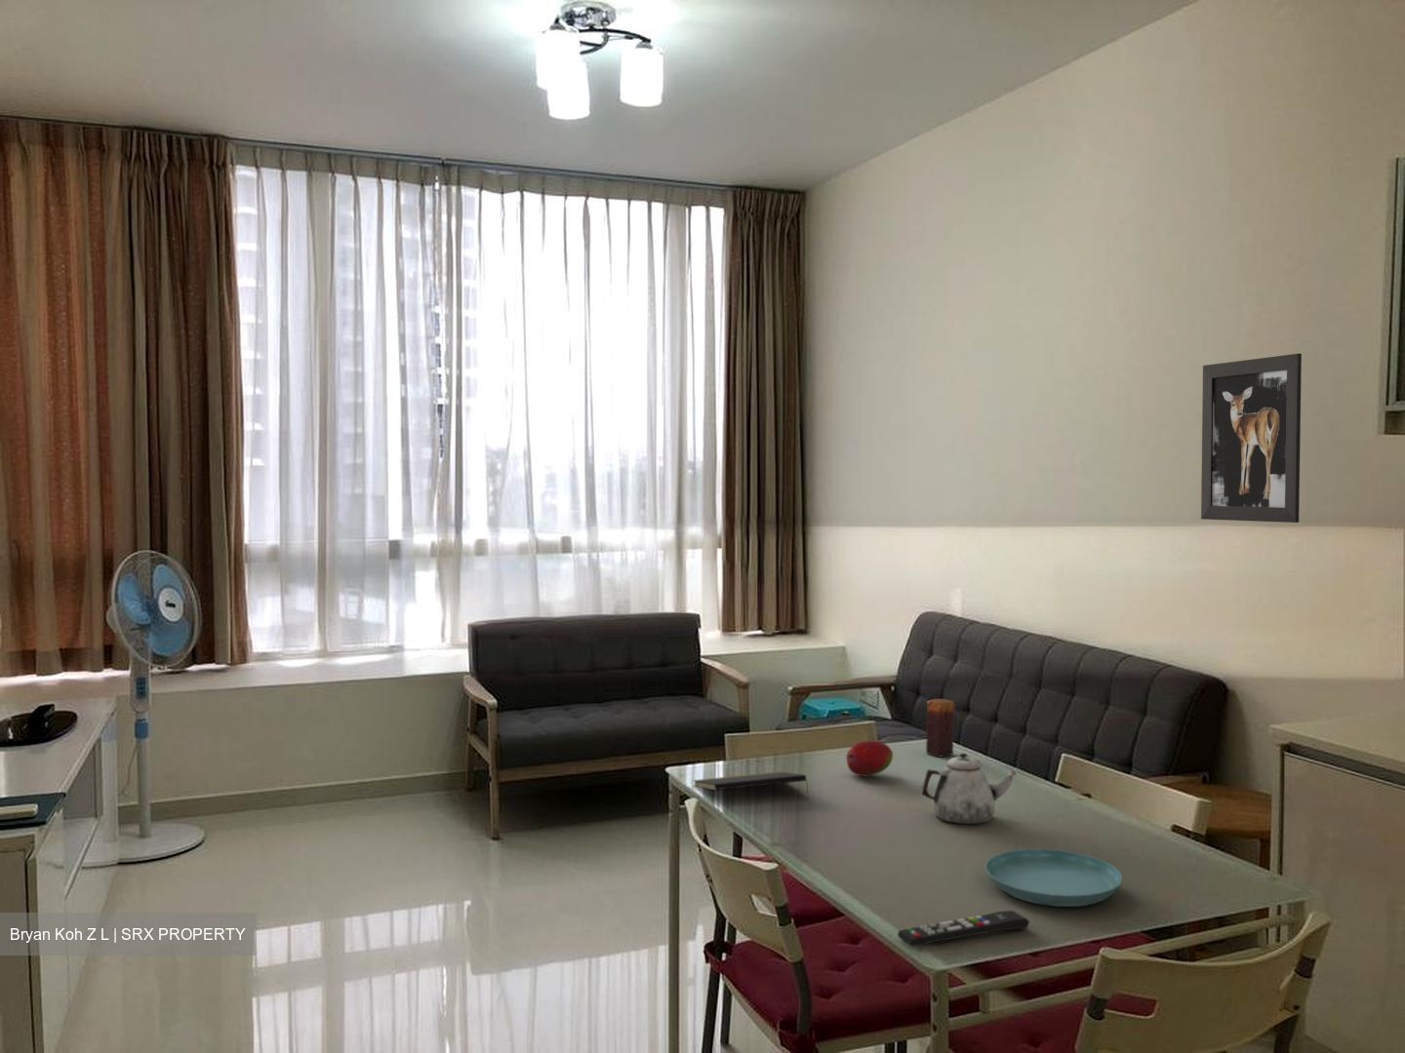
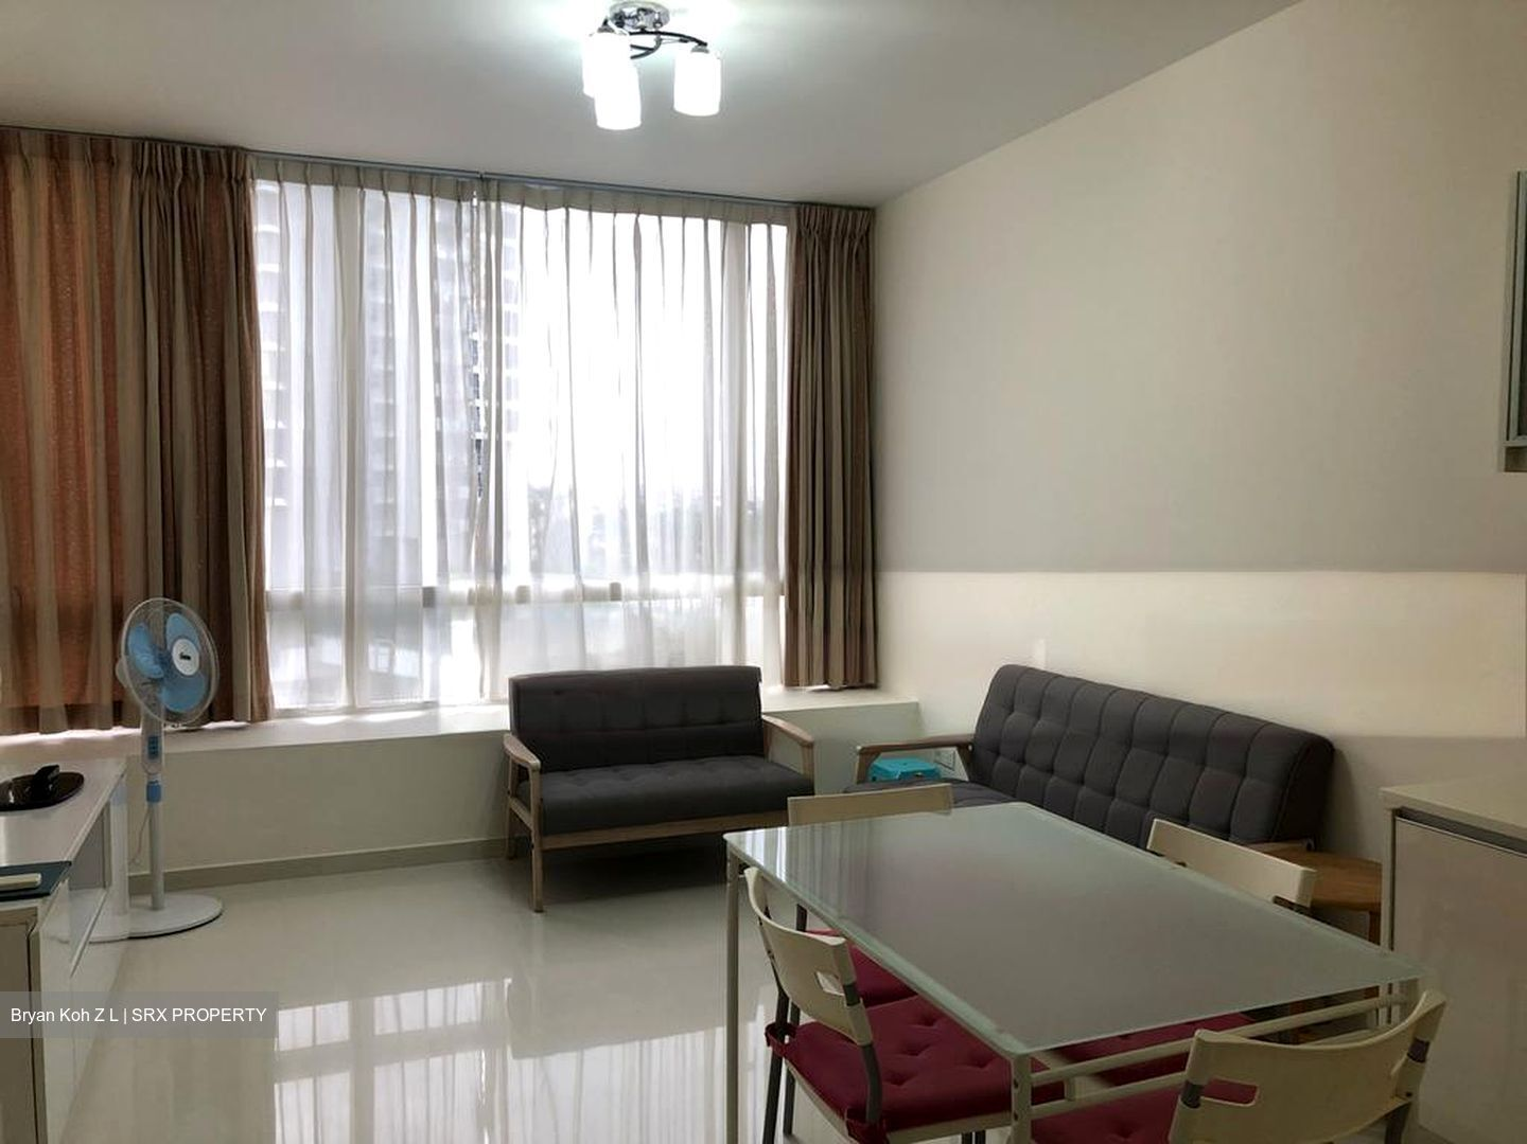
- fruit (870, 757)
- remote control (964, 928)
- saucer (1052, 878)
- candle (939, 727)
- wall art (1248, 440)
- teapot (969, 785)
- notepad (748, 780)
